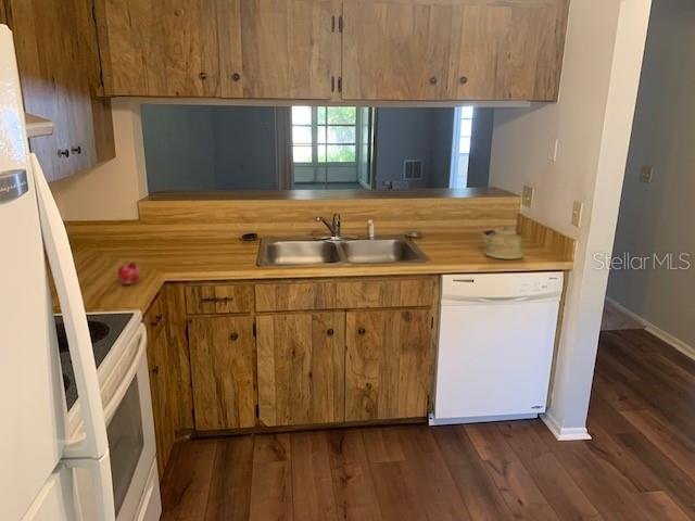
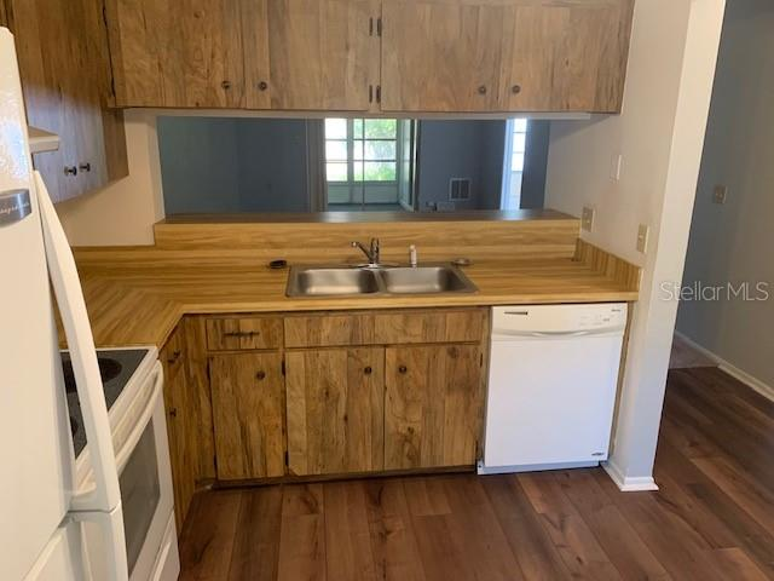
- fruit (128, 272)
- kettle (500, 240)
